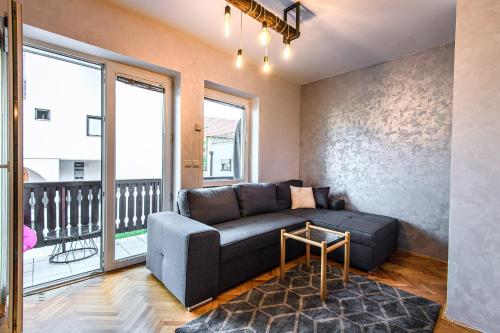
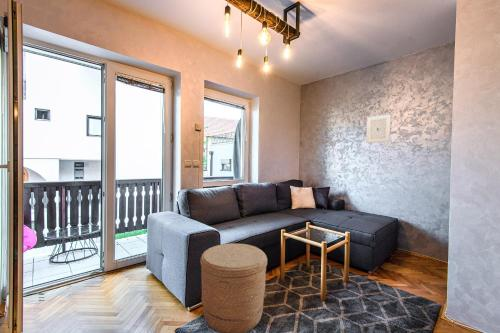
+ wall art (378, 129)
+ basket (233, 284)
